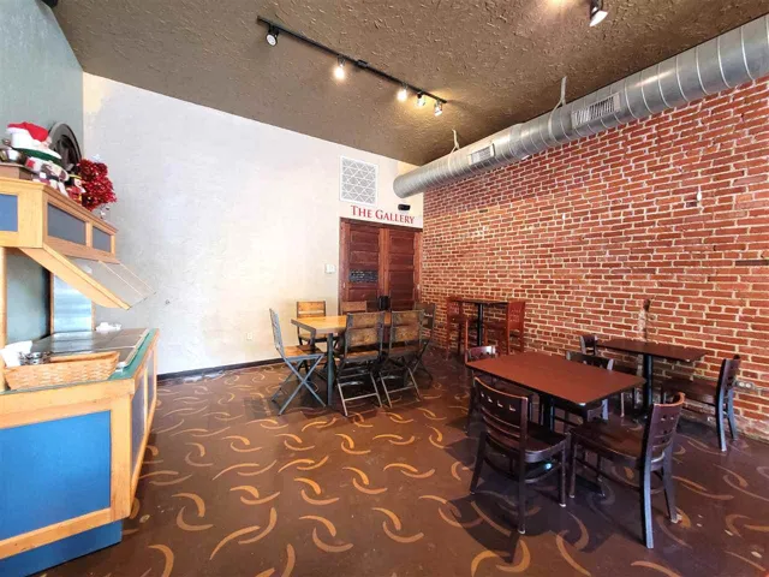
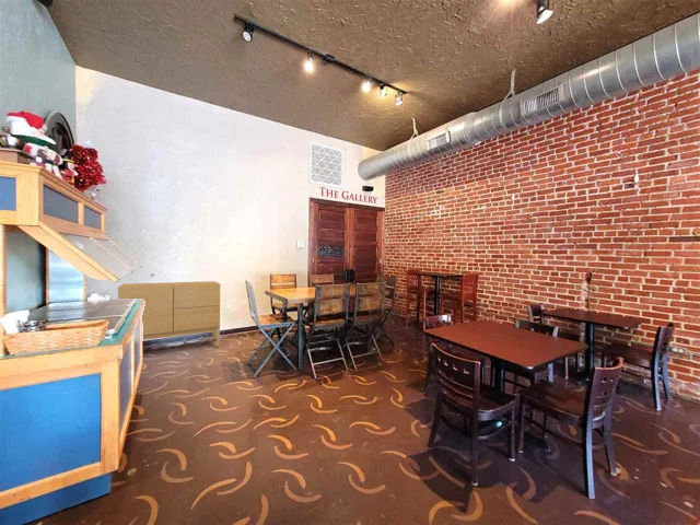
+ sideboard (173, 316)
